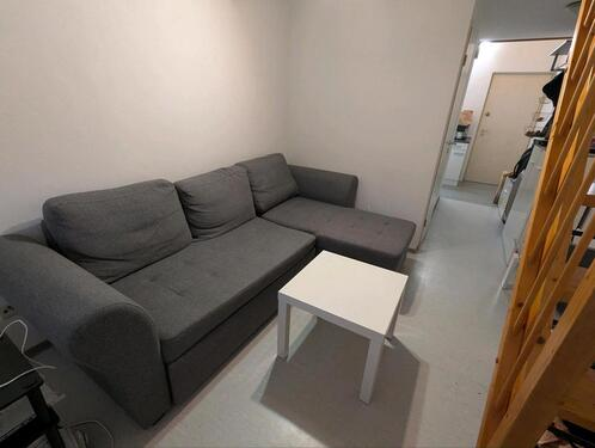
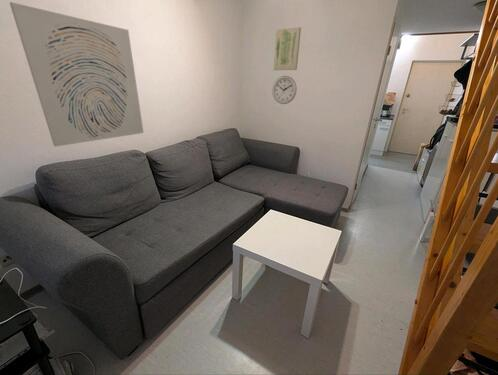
+ wall art (93, 84)
+ wall clock (283, 90)
+ wall art (286, 49)
